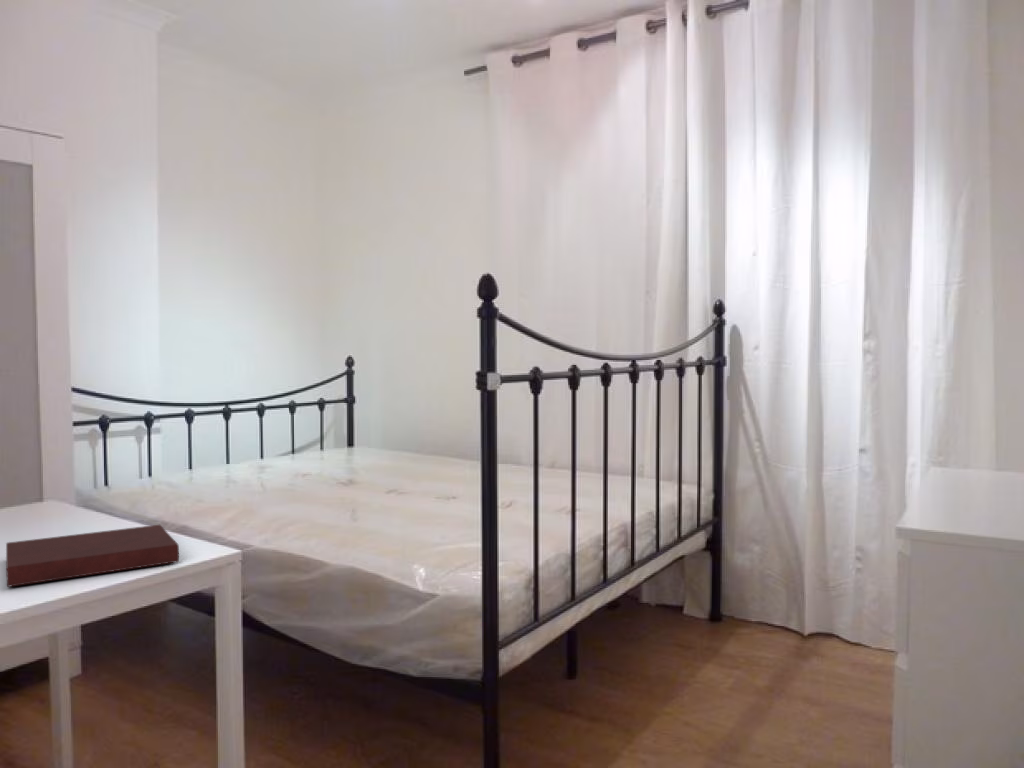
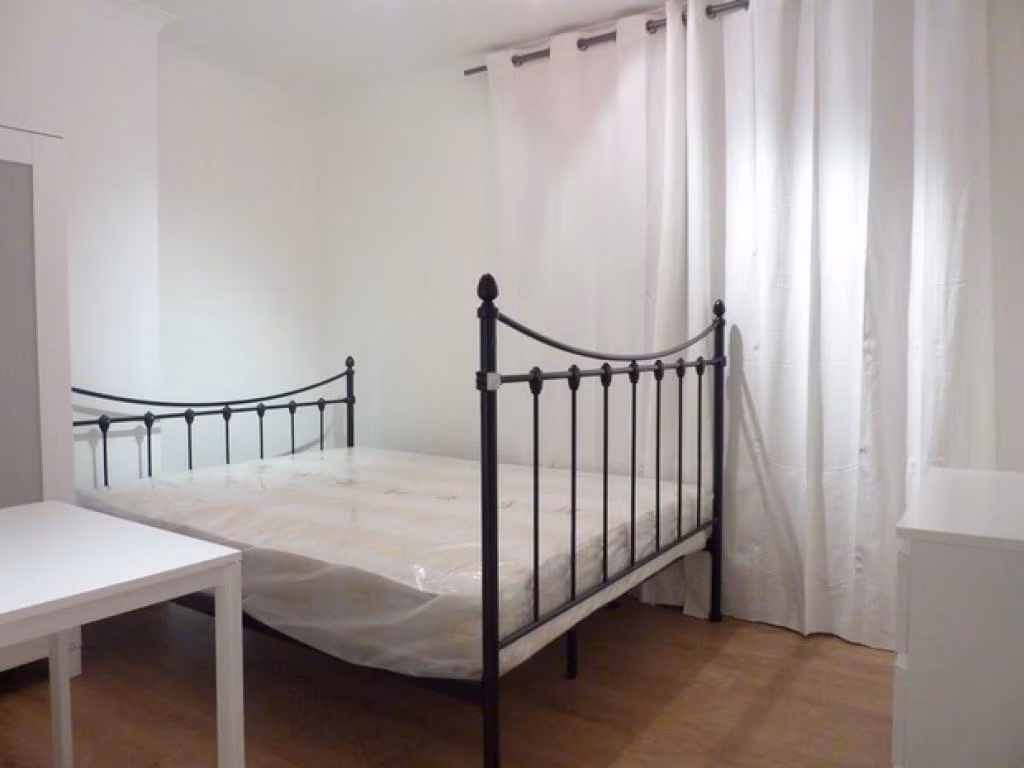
- notebook (92, 552)
